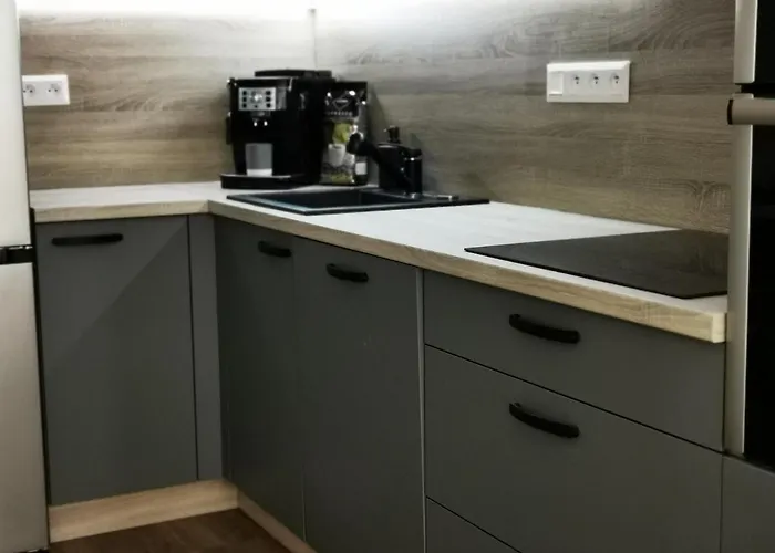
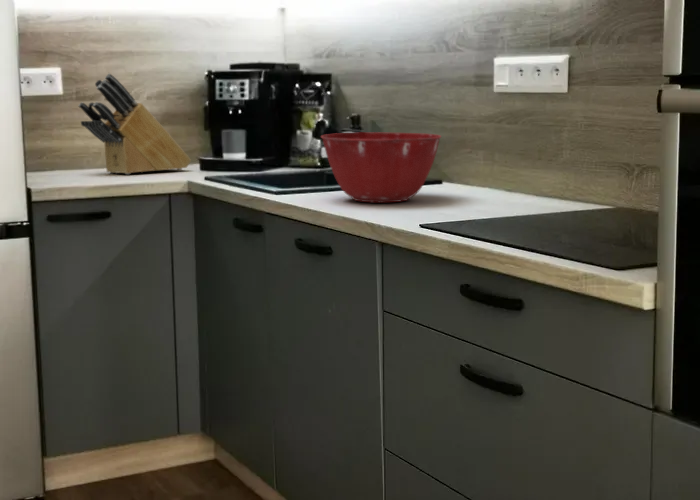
+ mixing bowl (381, 167)
+ knife block (135, 123)
